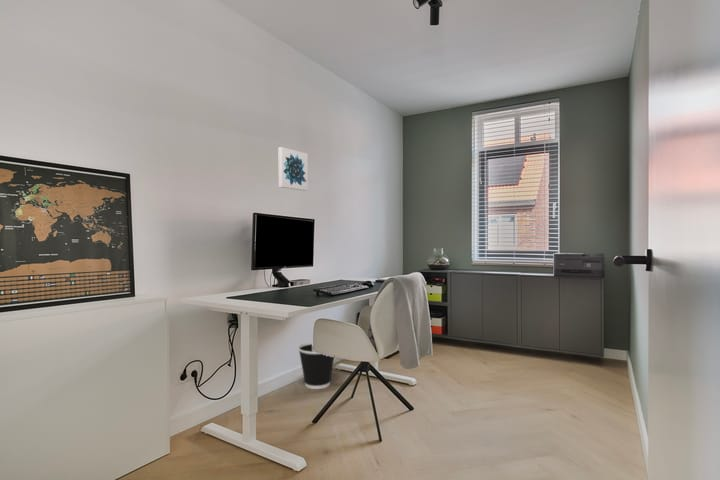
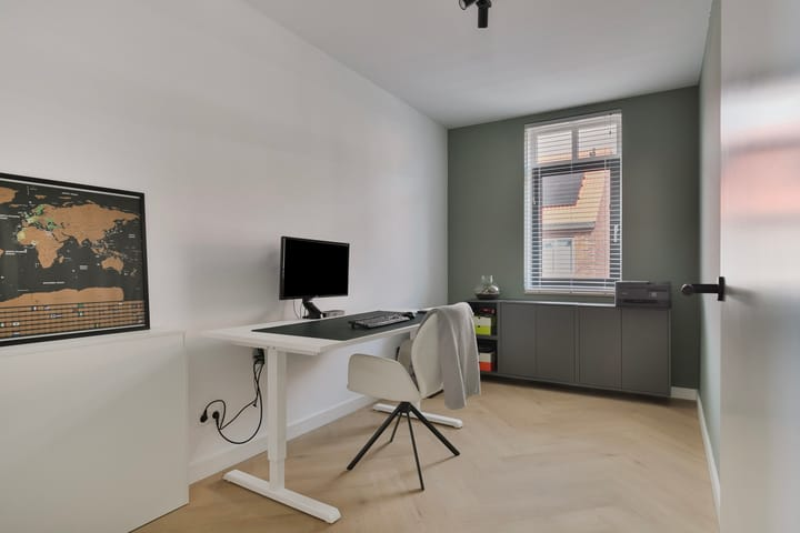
- wastebasket (317, 365)
- wall art (293, 169)
